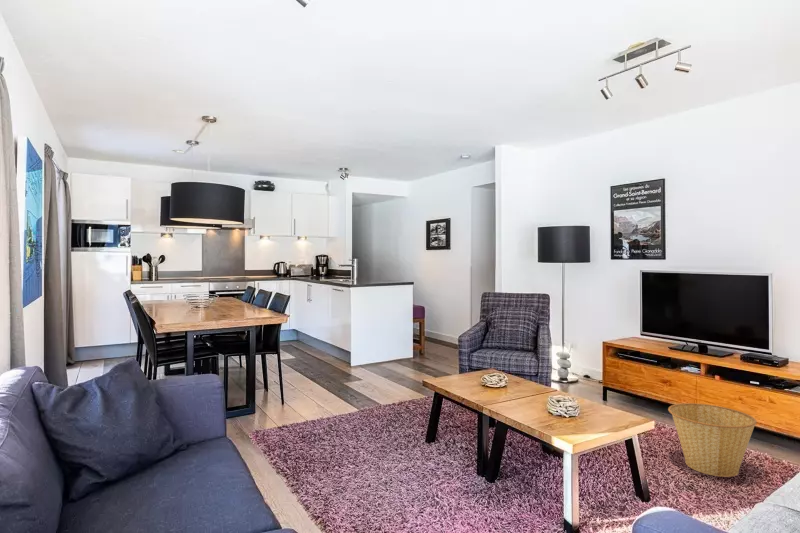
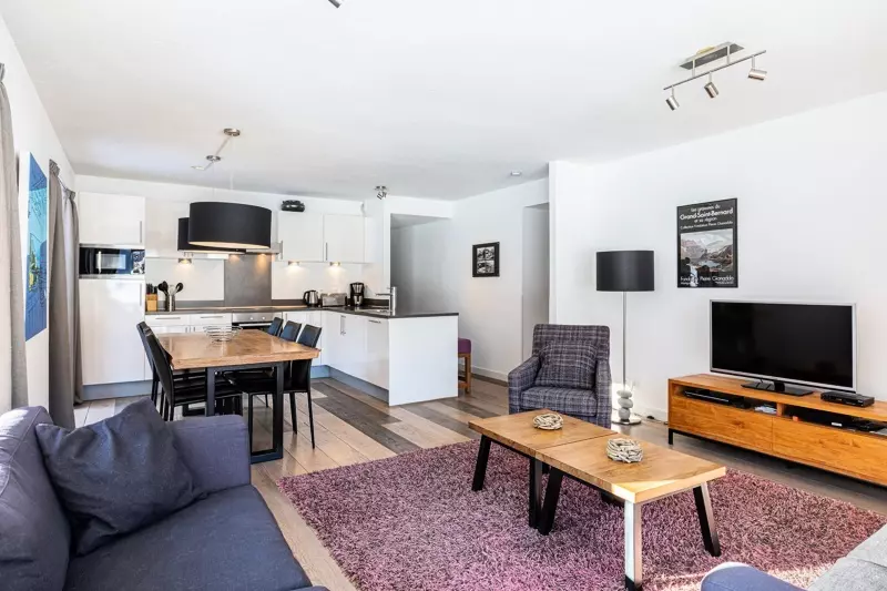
- basket (710, 440)
